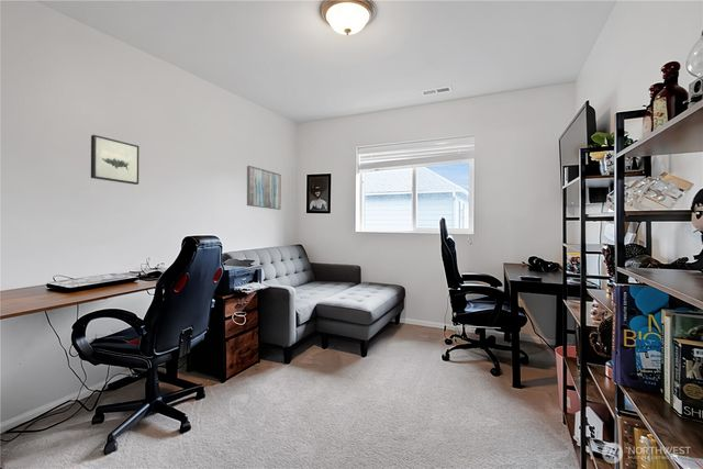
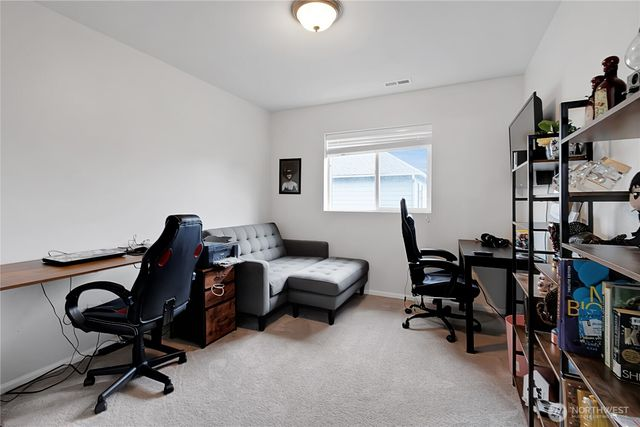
- wall art (265, 189)
- wall art (115, 160)
